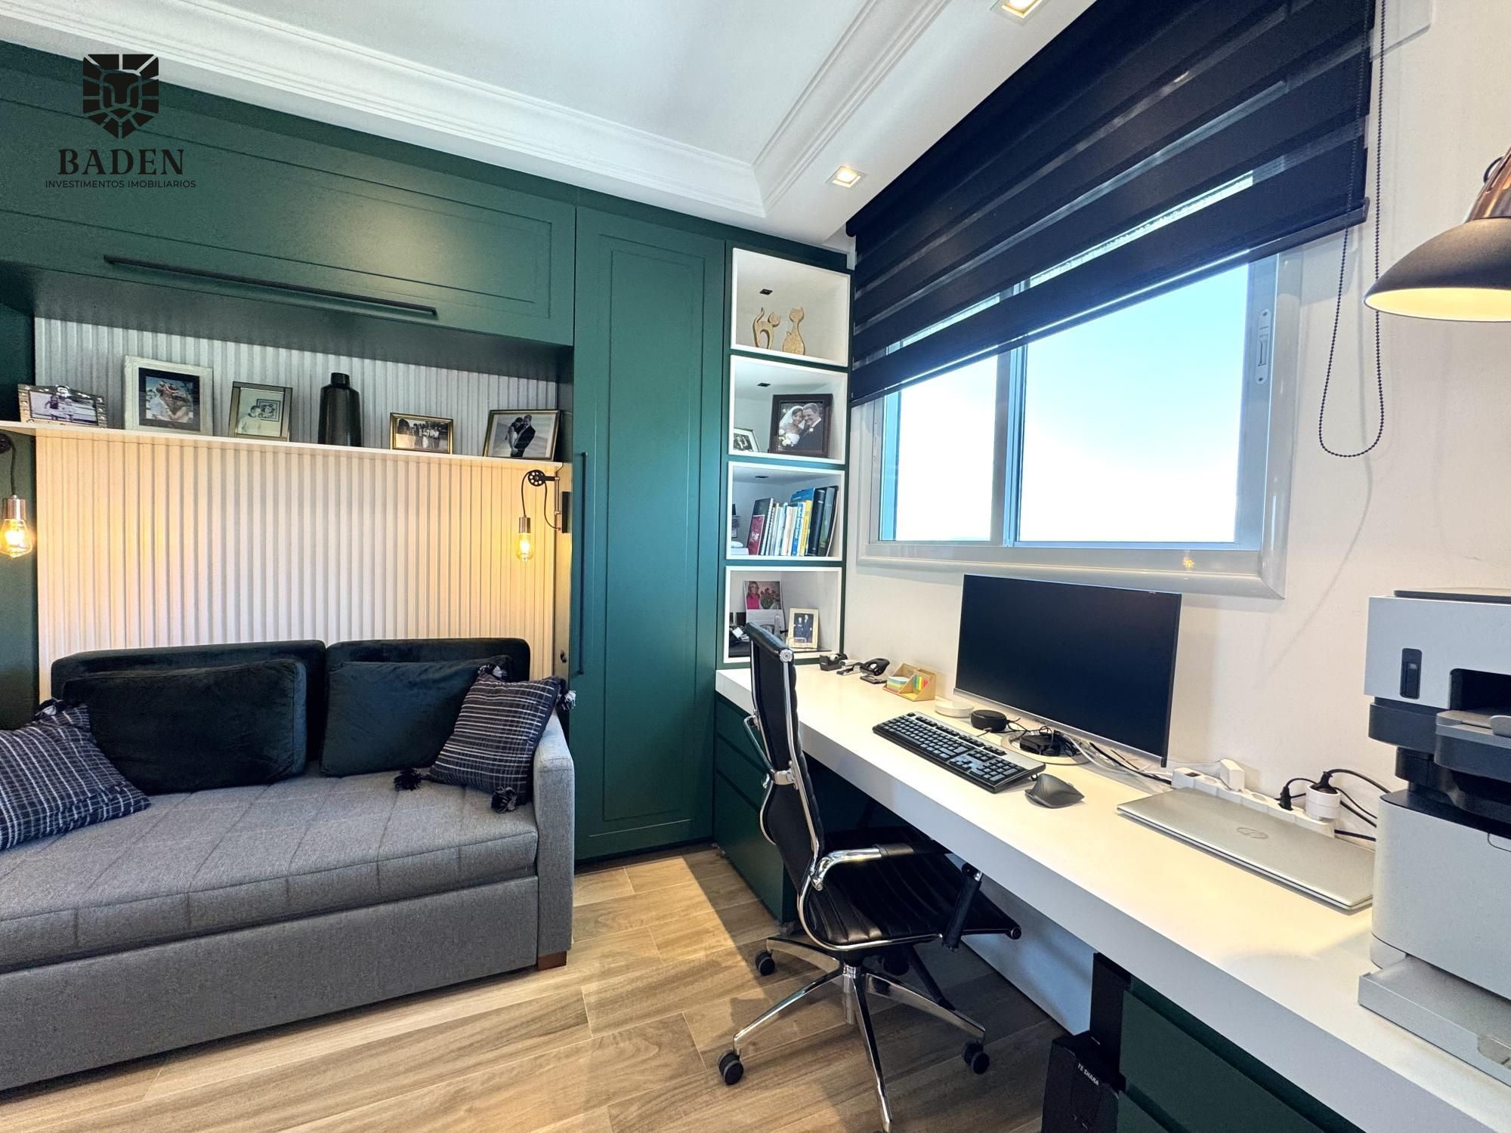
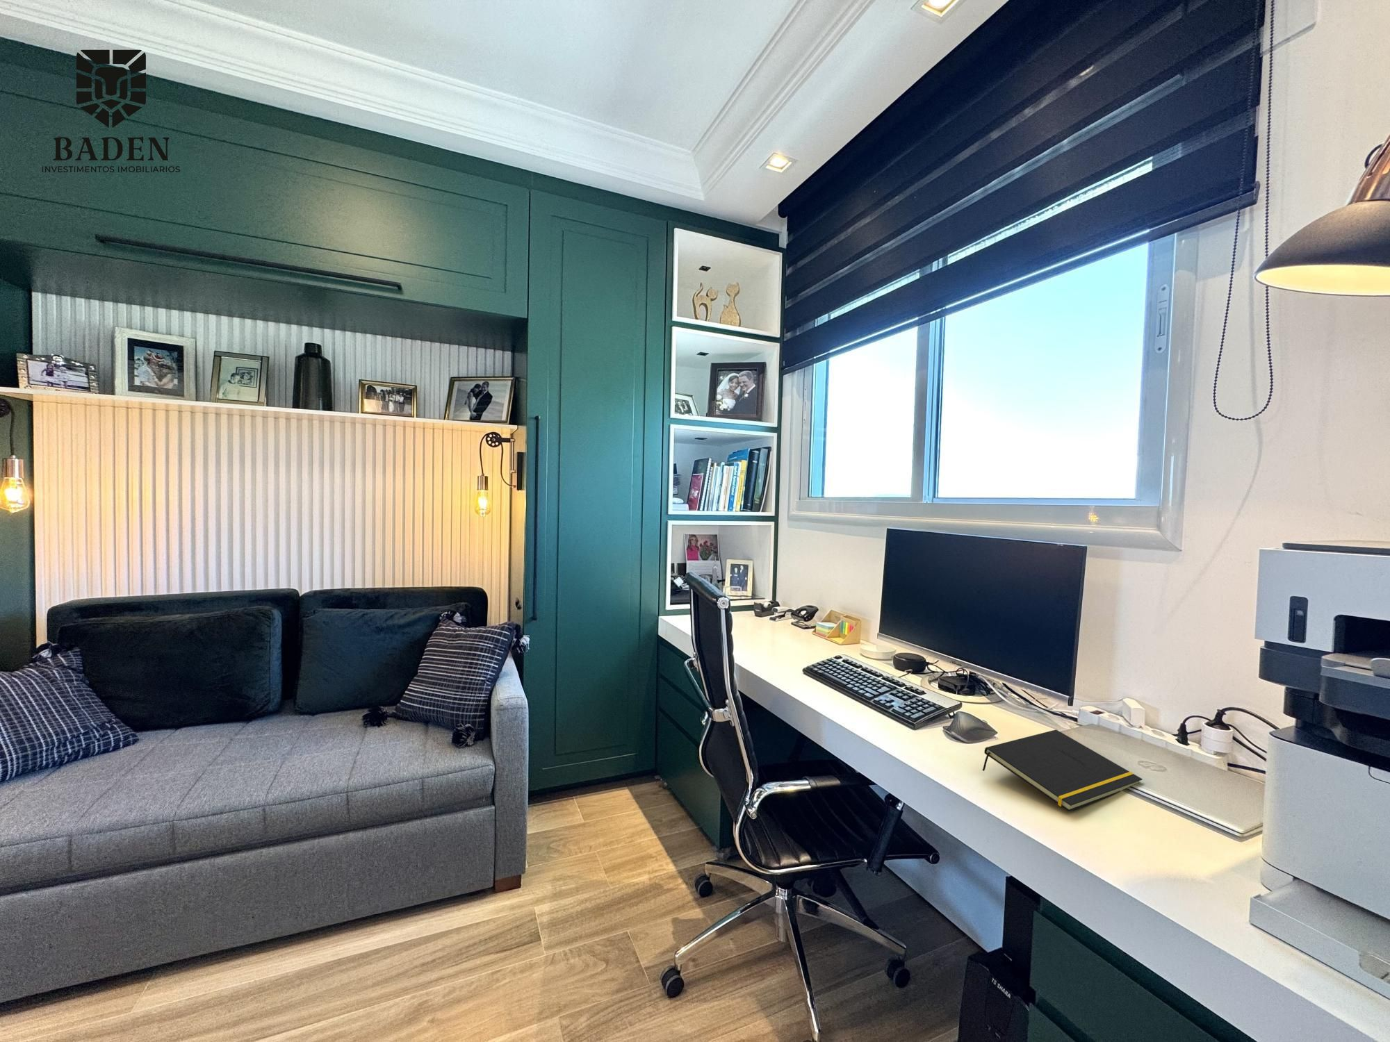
+ notepad (1062, 765)
